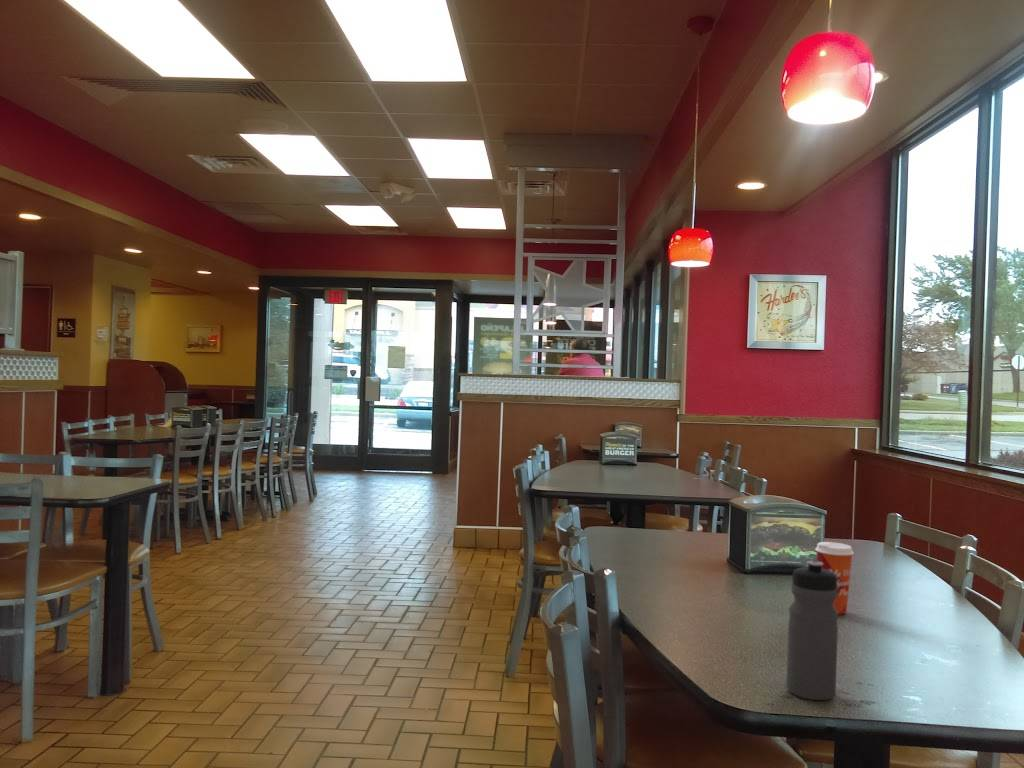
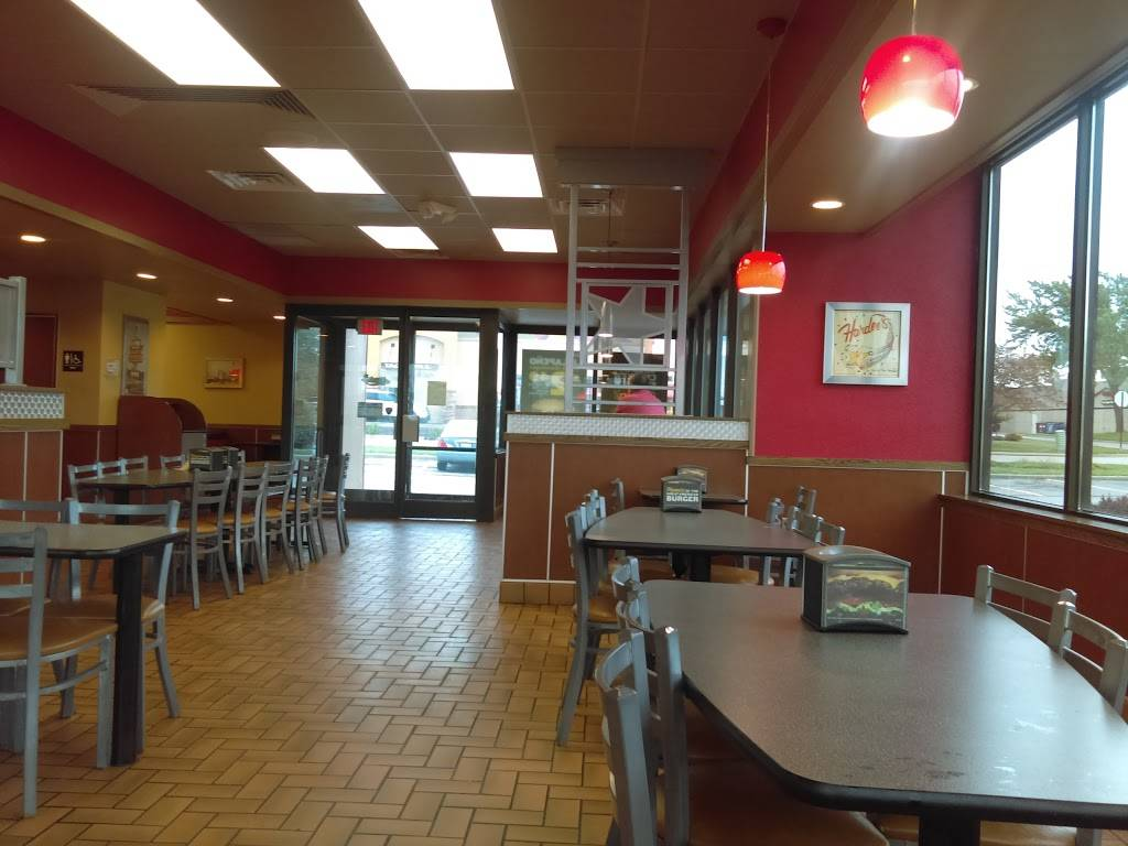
- paper cup (836, 576)
- water bottle (812, 626)
